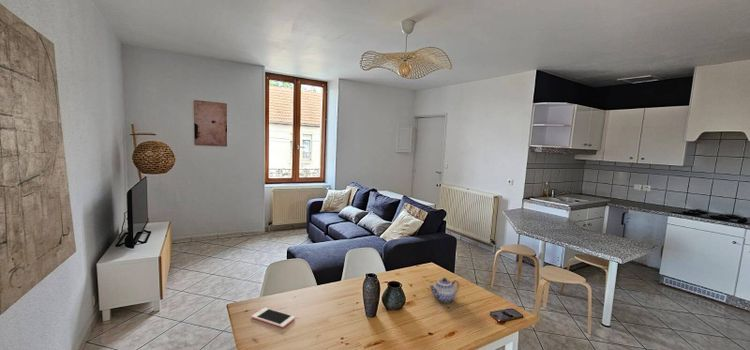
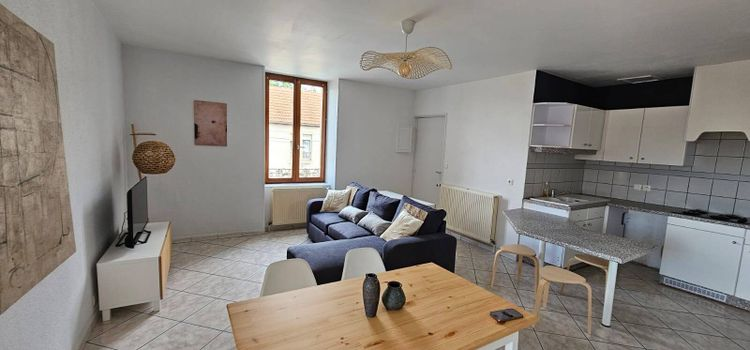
- cell phone (273, 317)
- teapot (444, 288)
